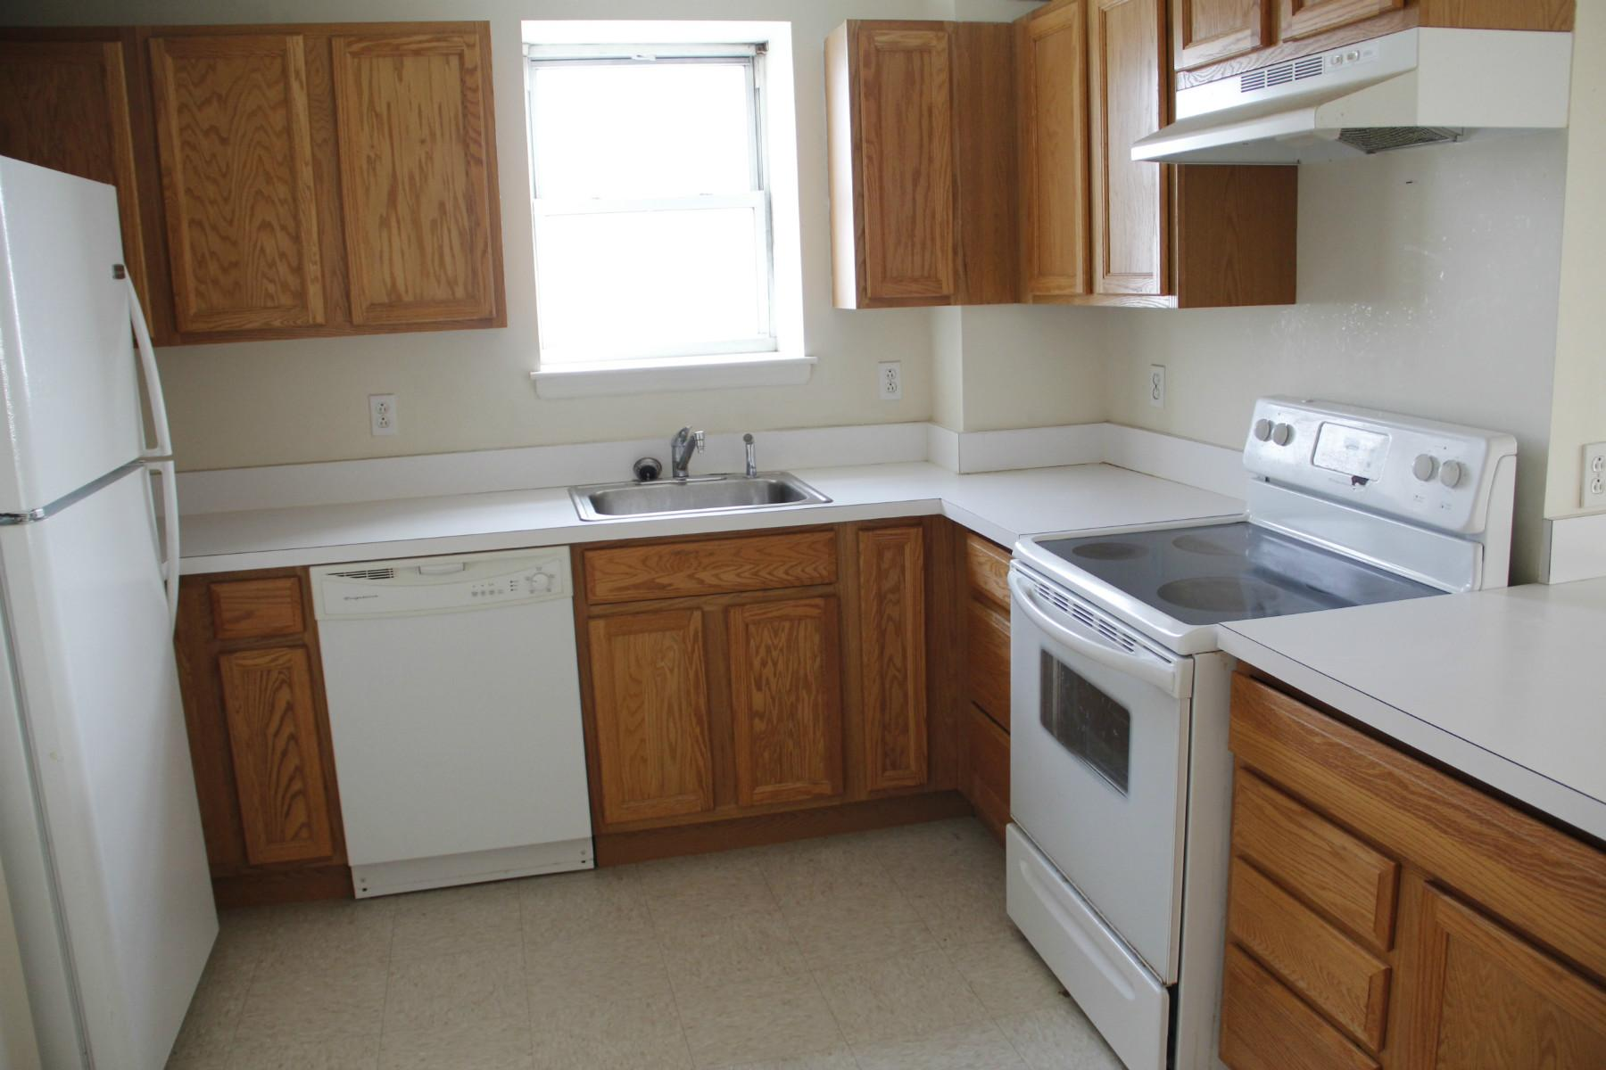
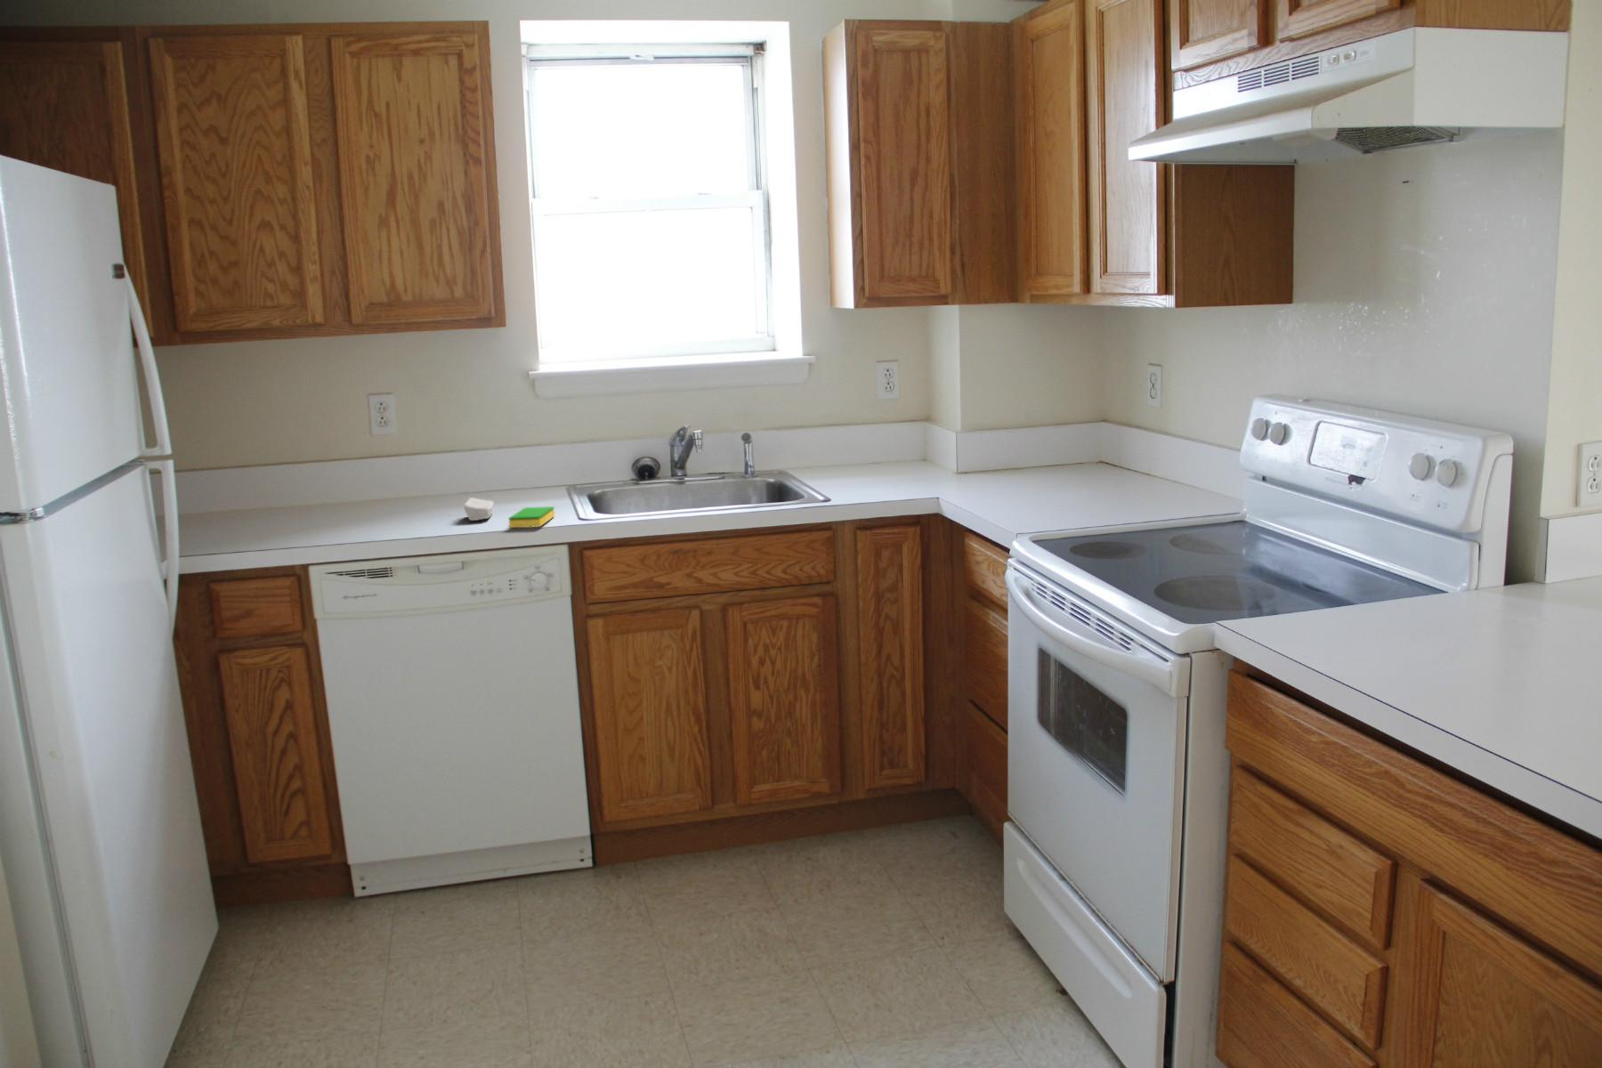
+ soap bar (478, 508)
+ dish sponge (532, 517)
